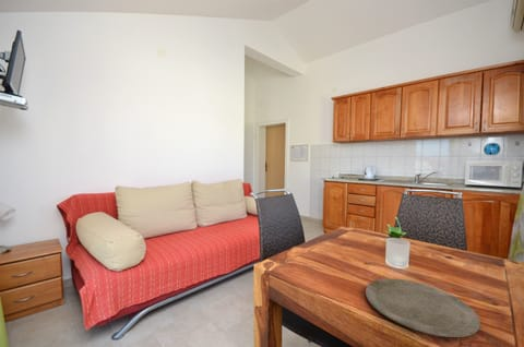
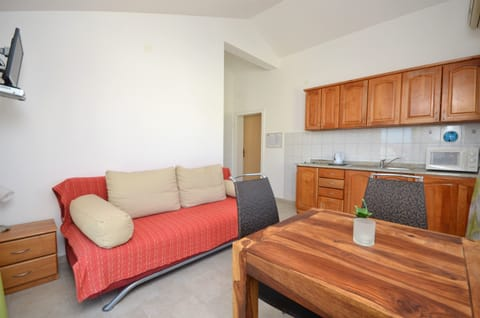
- plate (416, 303)
